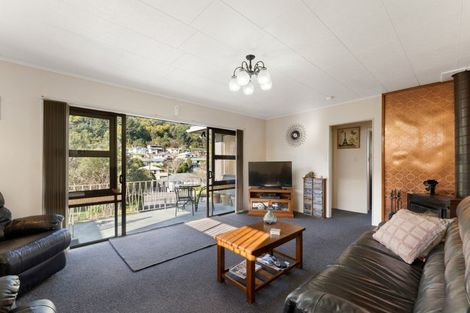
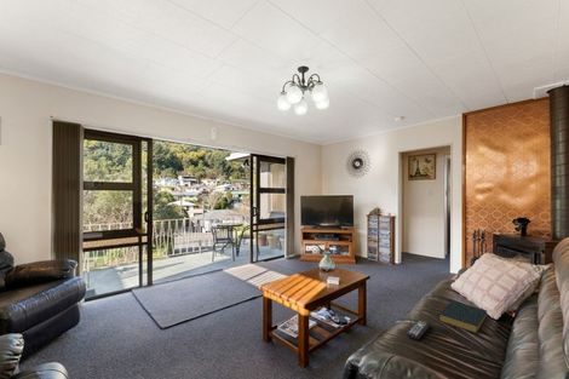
+ hardback book (462, 315)
+ remote control (419, 328)
